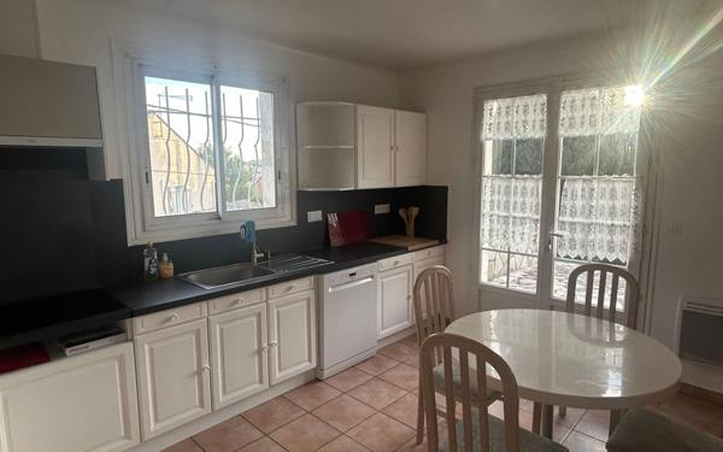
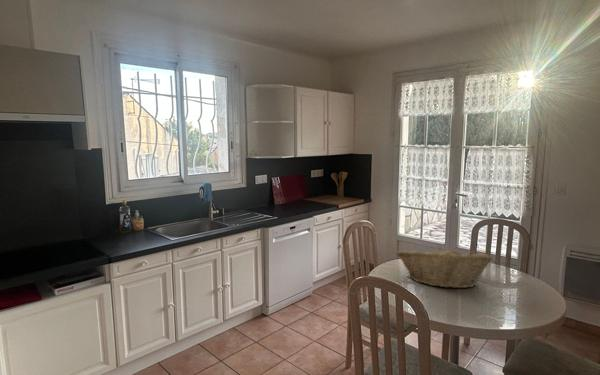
+ fruit basket (442, 262)
